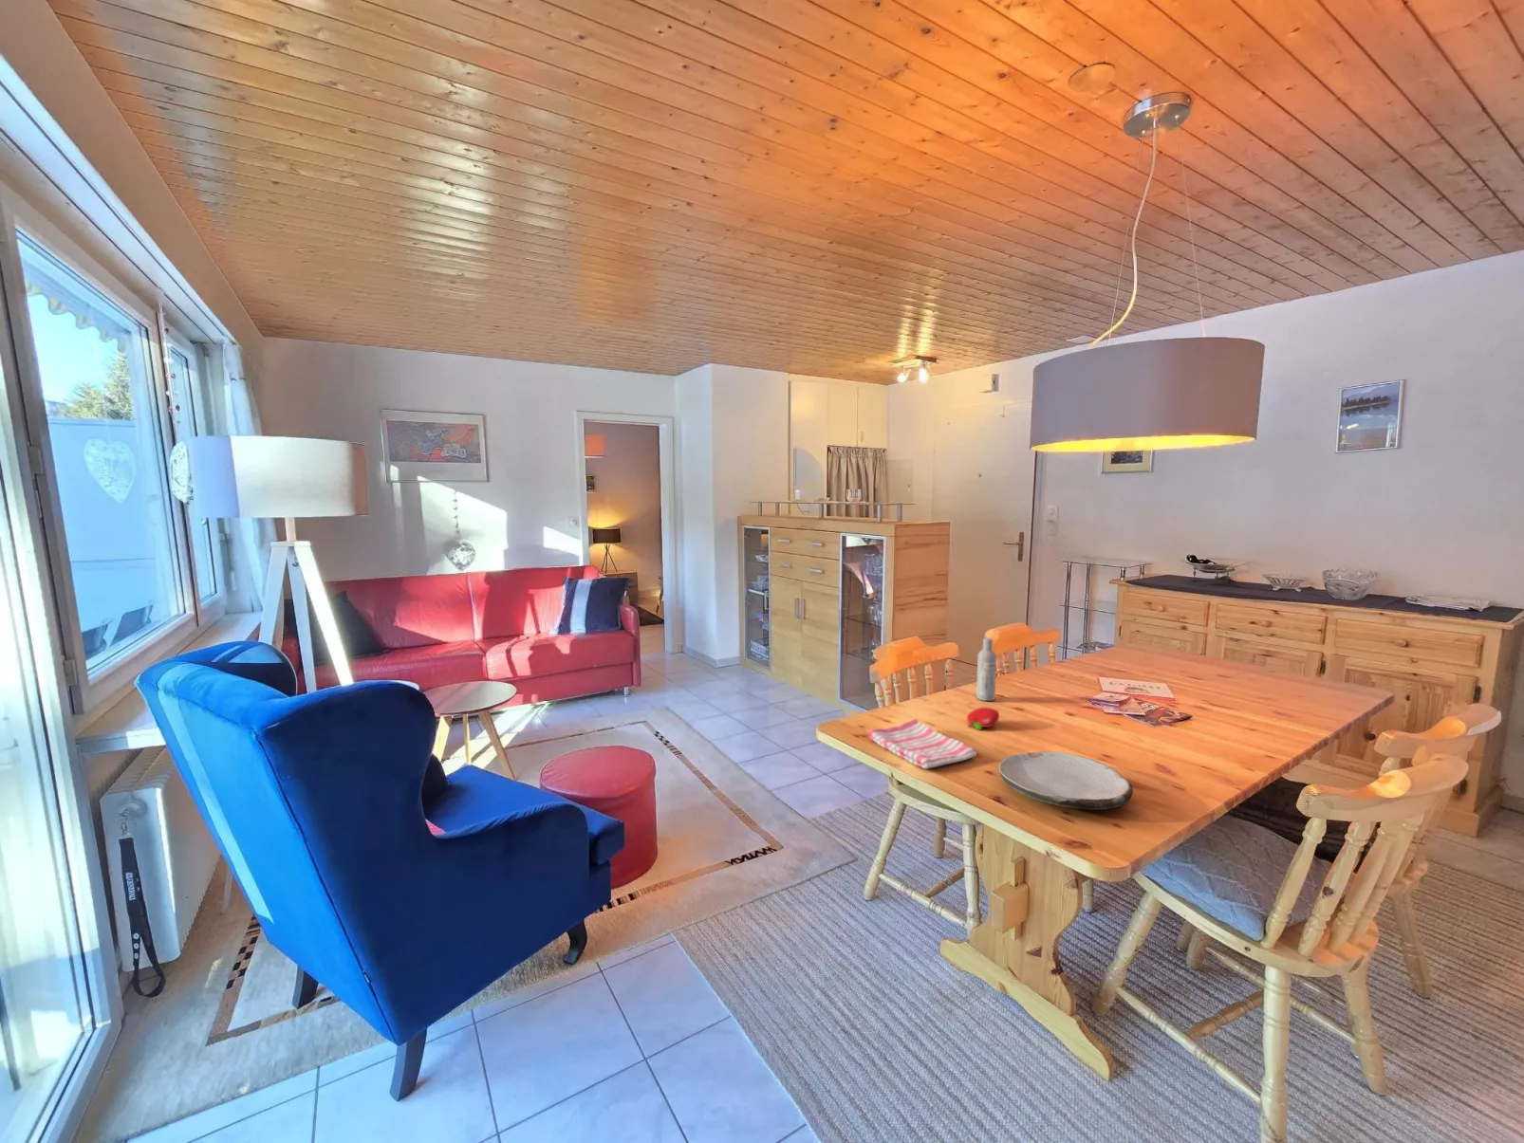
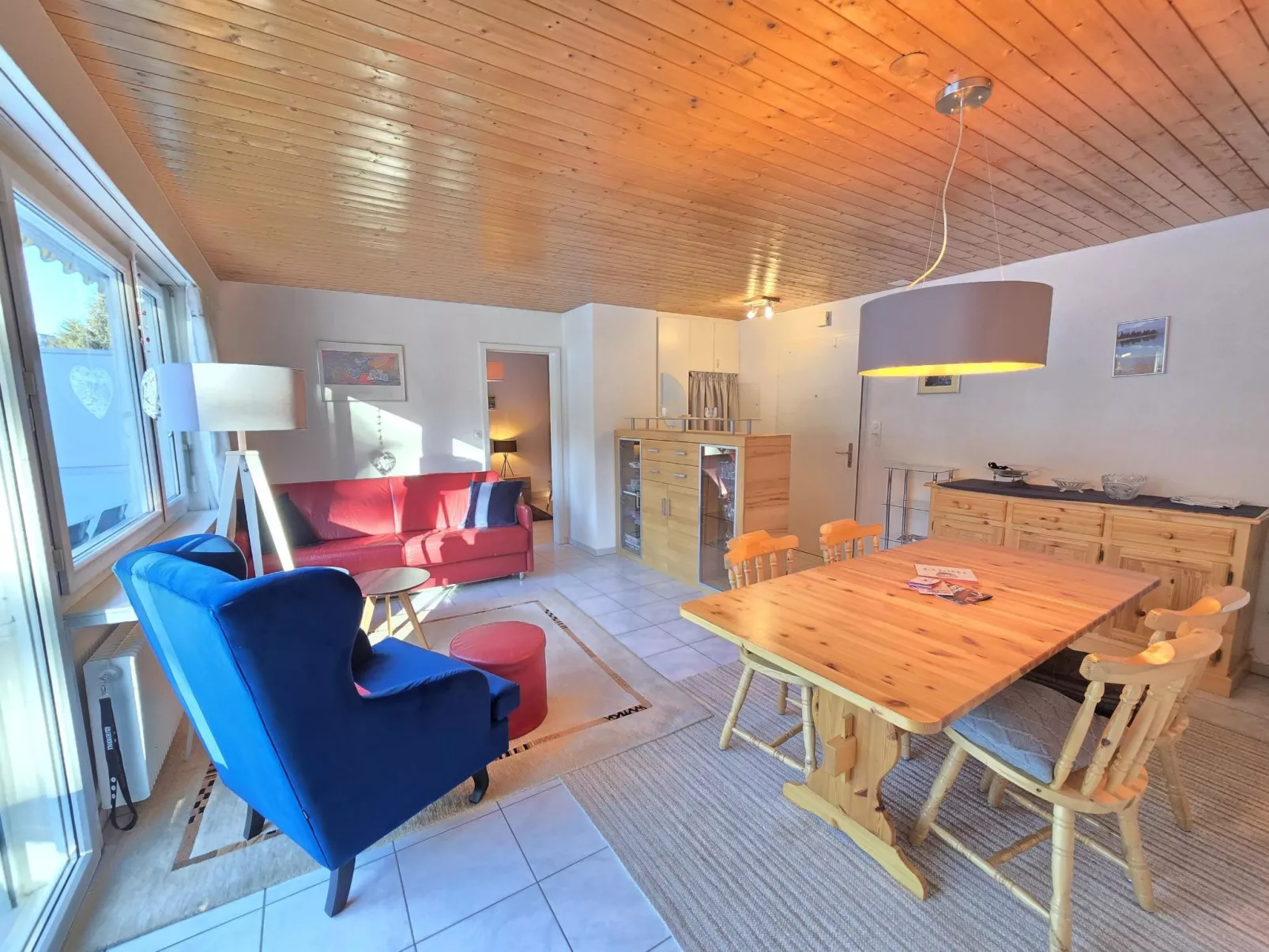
- bottle (986, 669)
- plate (1062, 779)
- fruit (981, 717)
- dish towel (920, 742)
